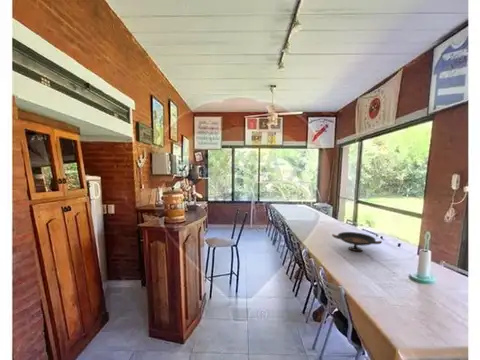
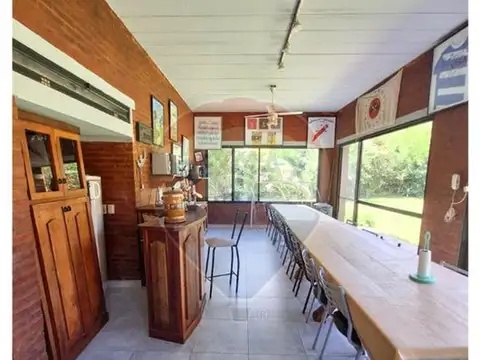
- decorative bowl (355, 242)
